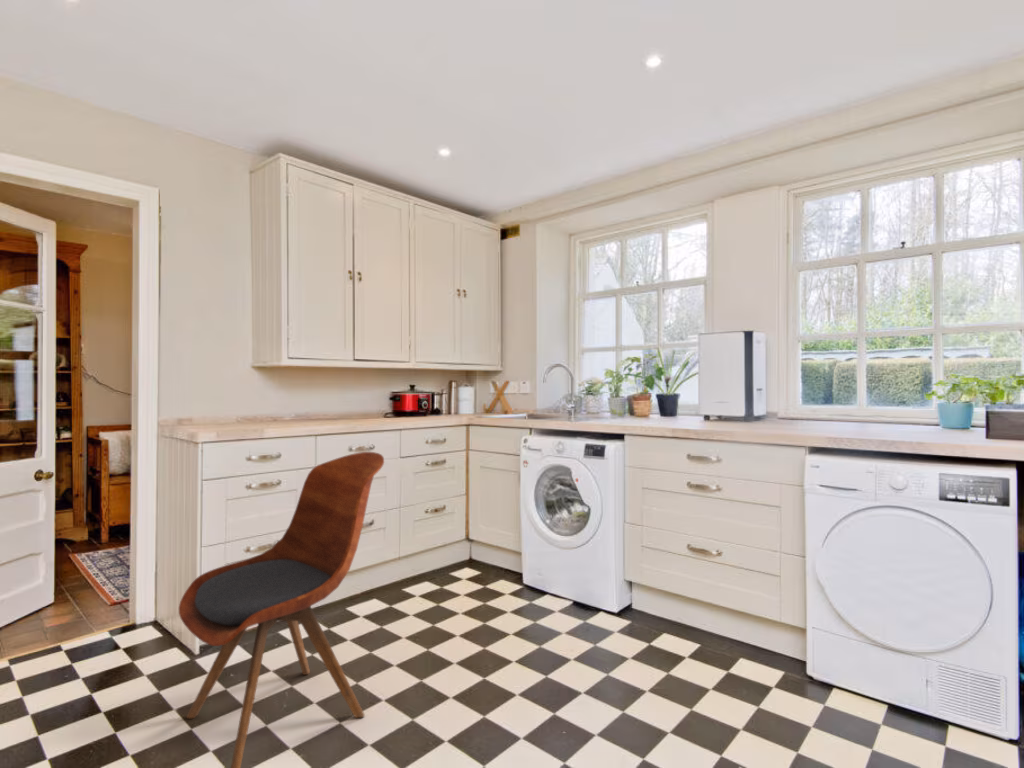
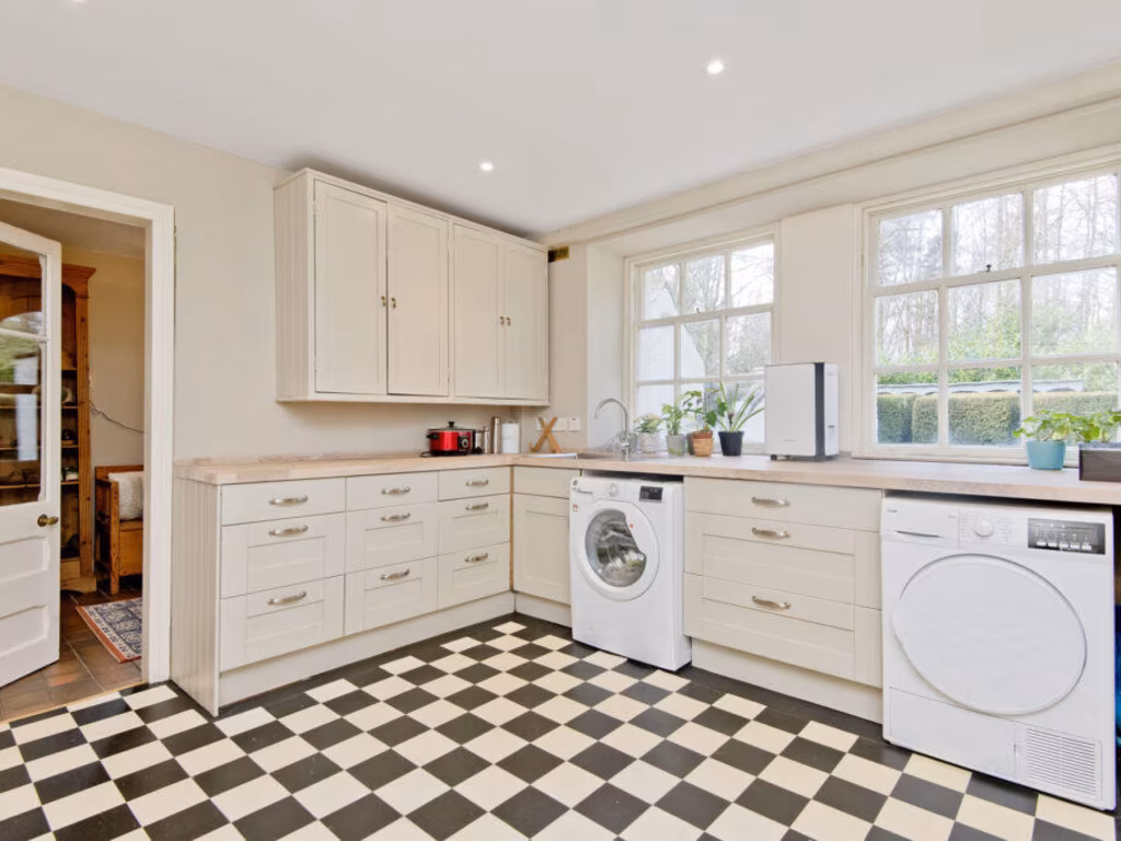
- dining chair (279, 587)
